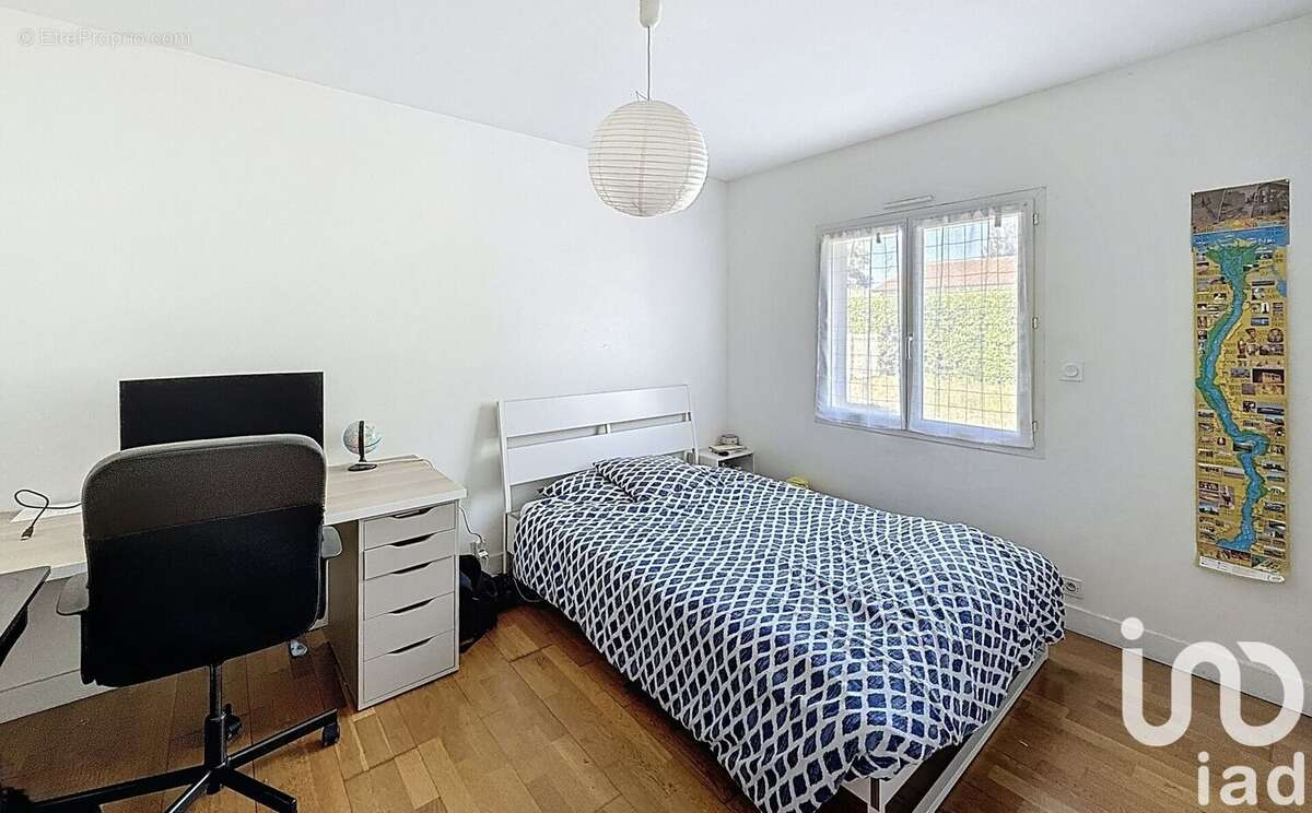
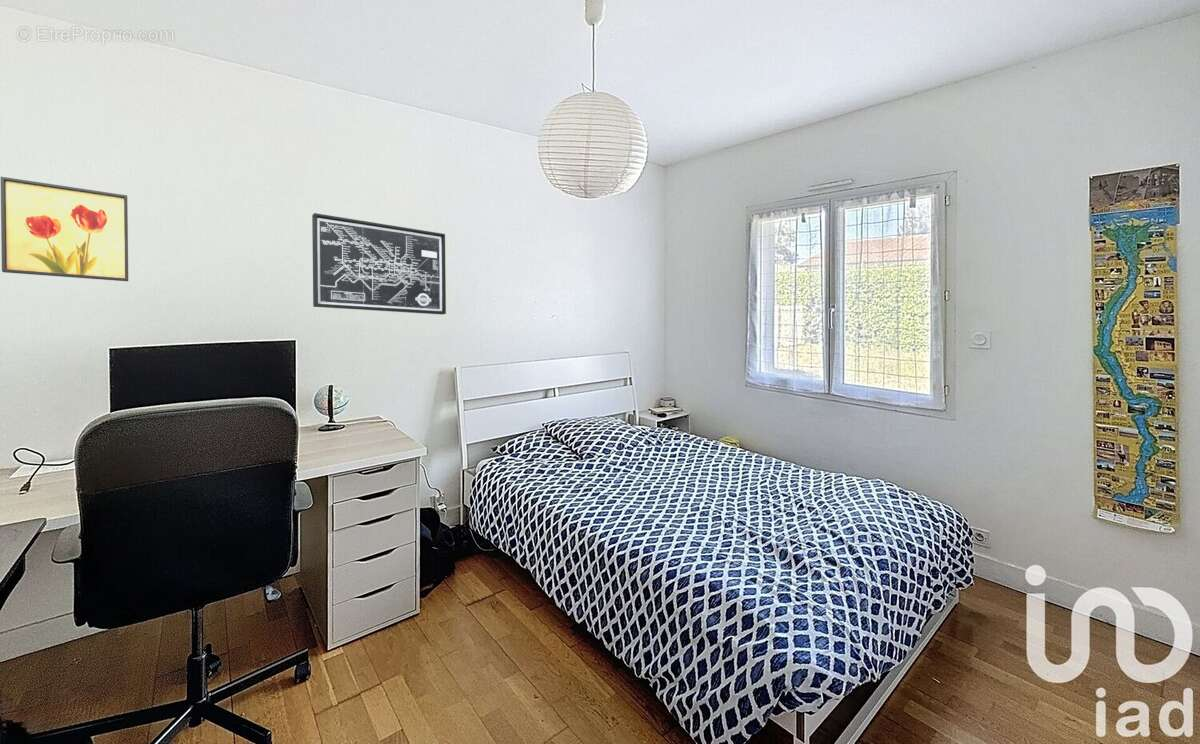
+ wall art (383, 267)
+ wall art (68, 232)
